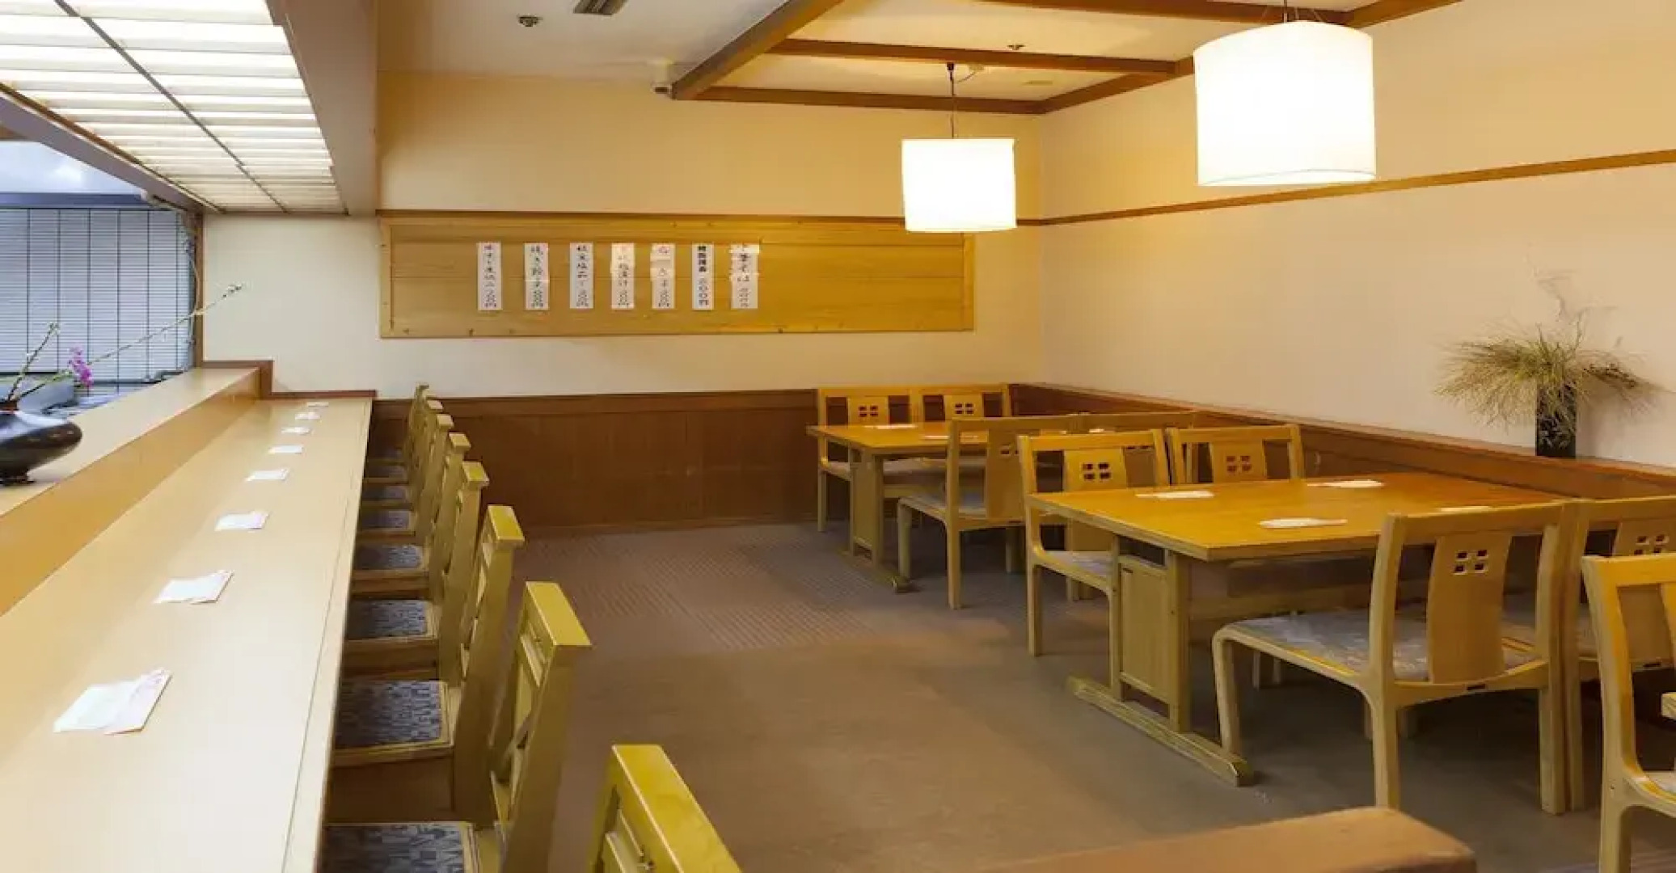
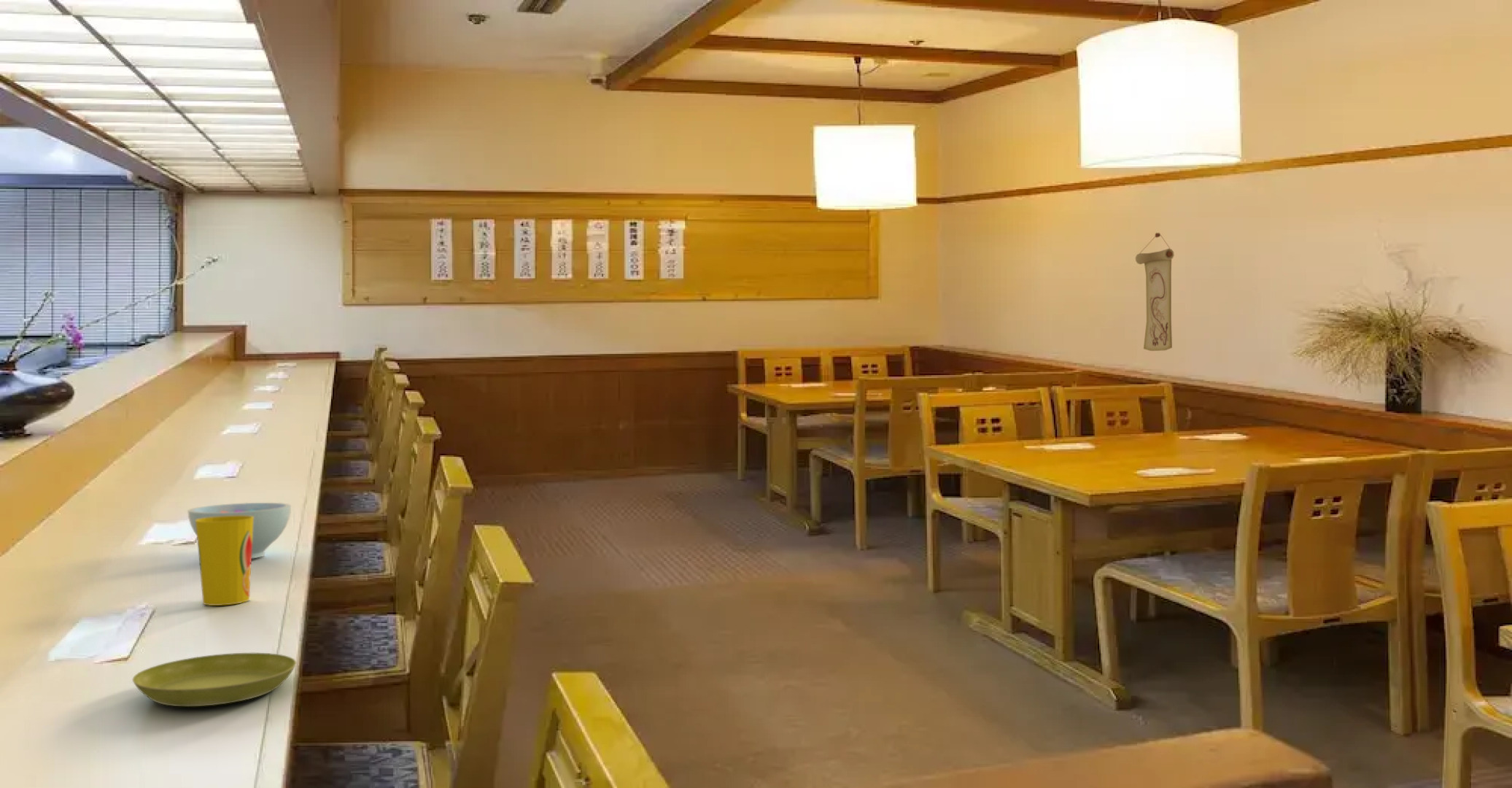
+ wall scroll (1155, 291)
+ bowl (252, 532)
+ saucer (217, 680)
+ cup (225, 560)
